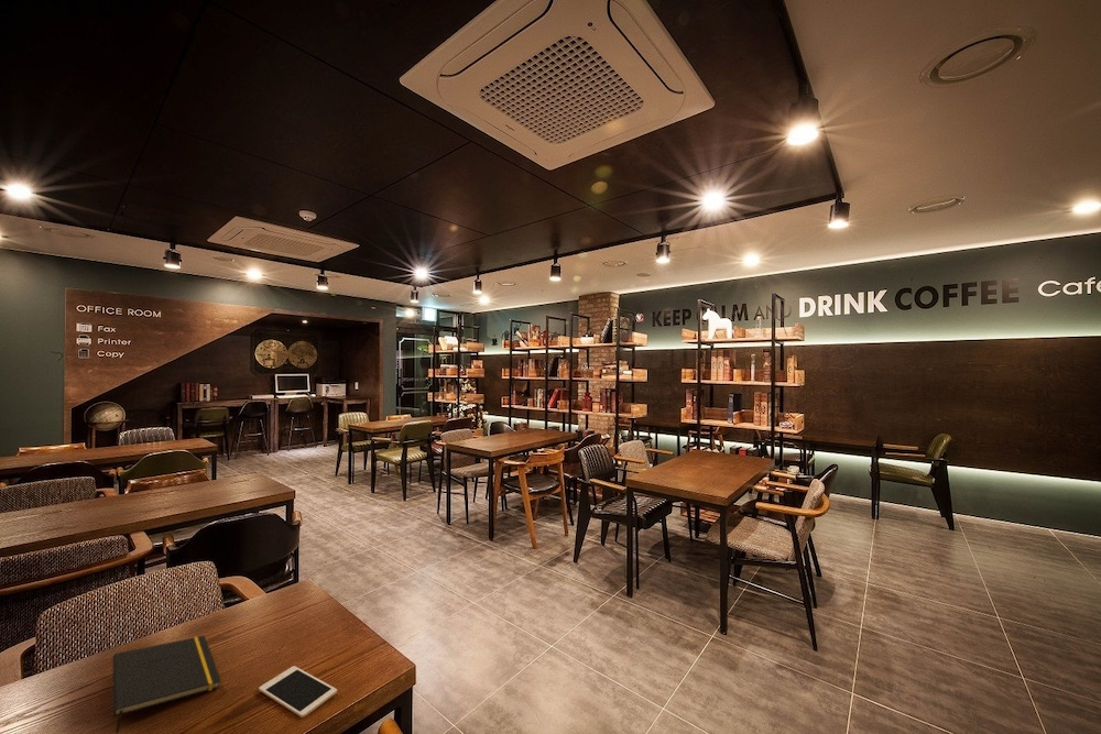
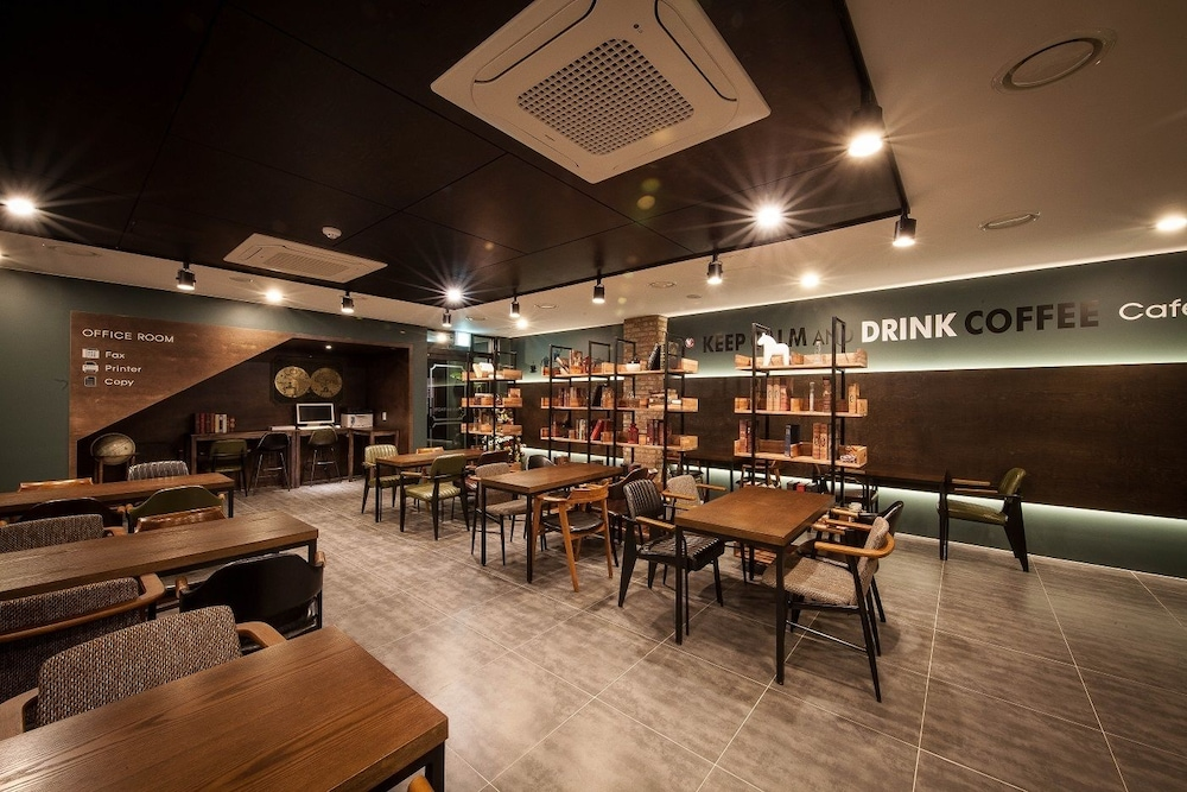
- cell phone (297, 690)
- notepad (165, 670)
